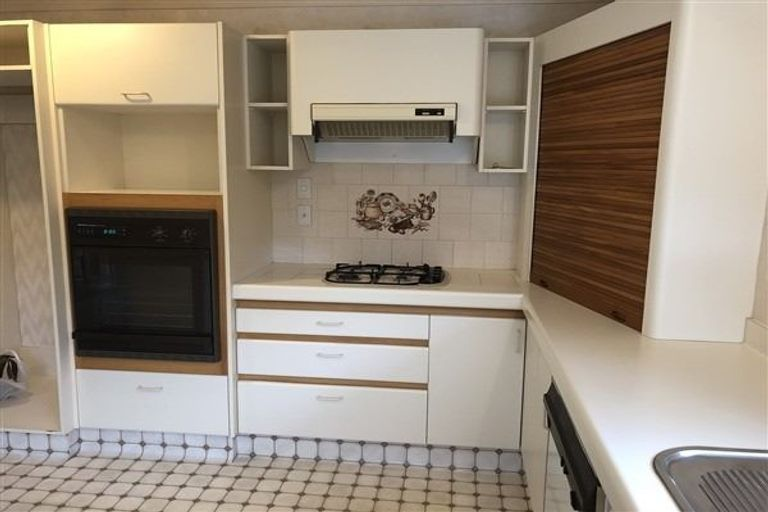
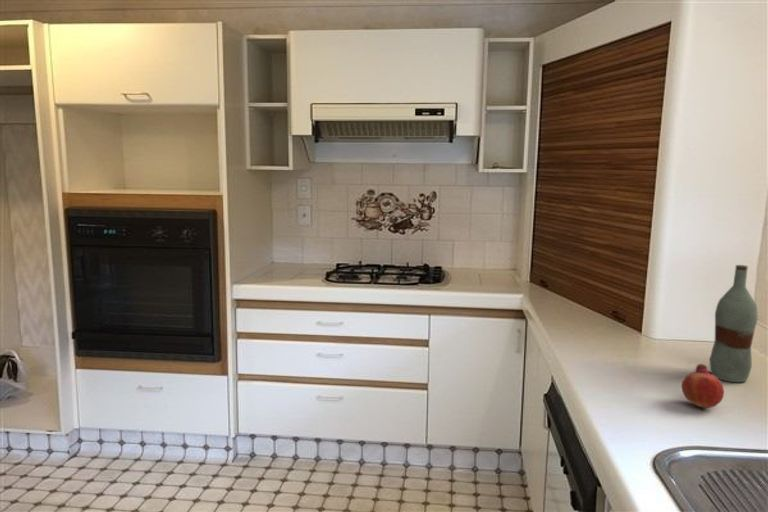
+ bottle (735, 322)
+ fruit (702, 386)
